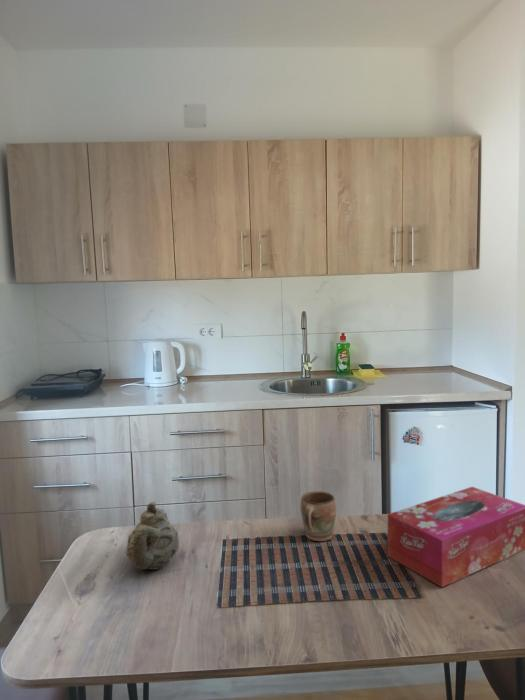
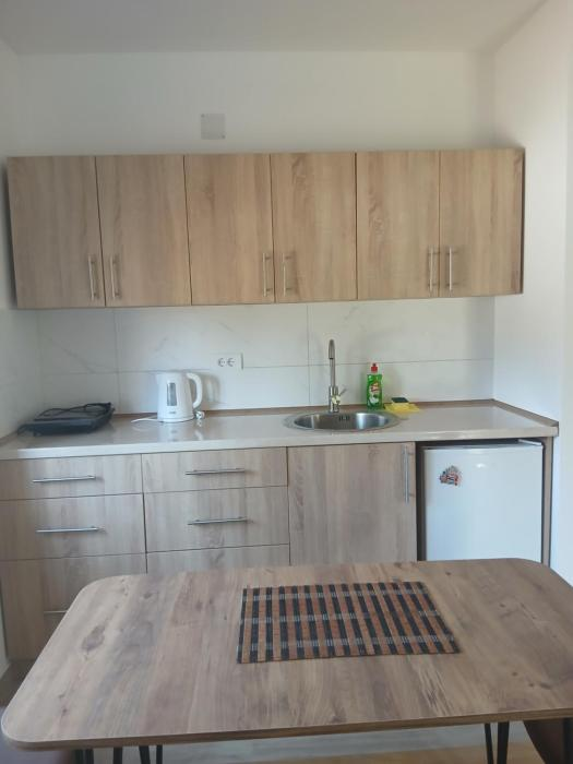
- teapot (151, 534)
- tissue box (458, 531)
- mug (316, 516)
